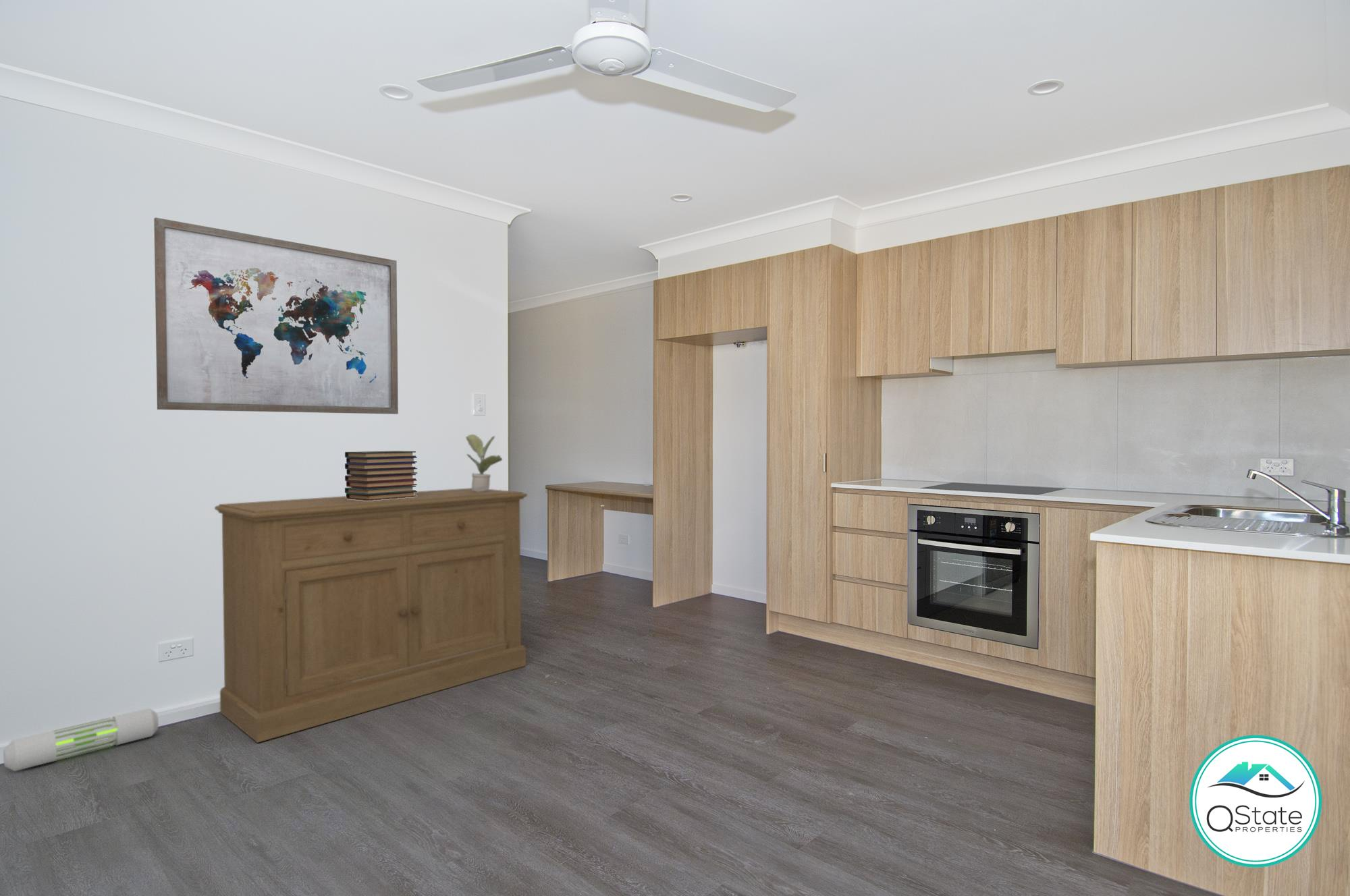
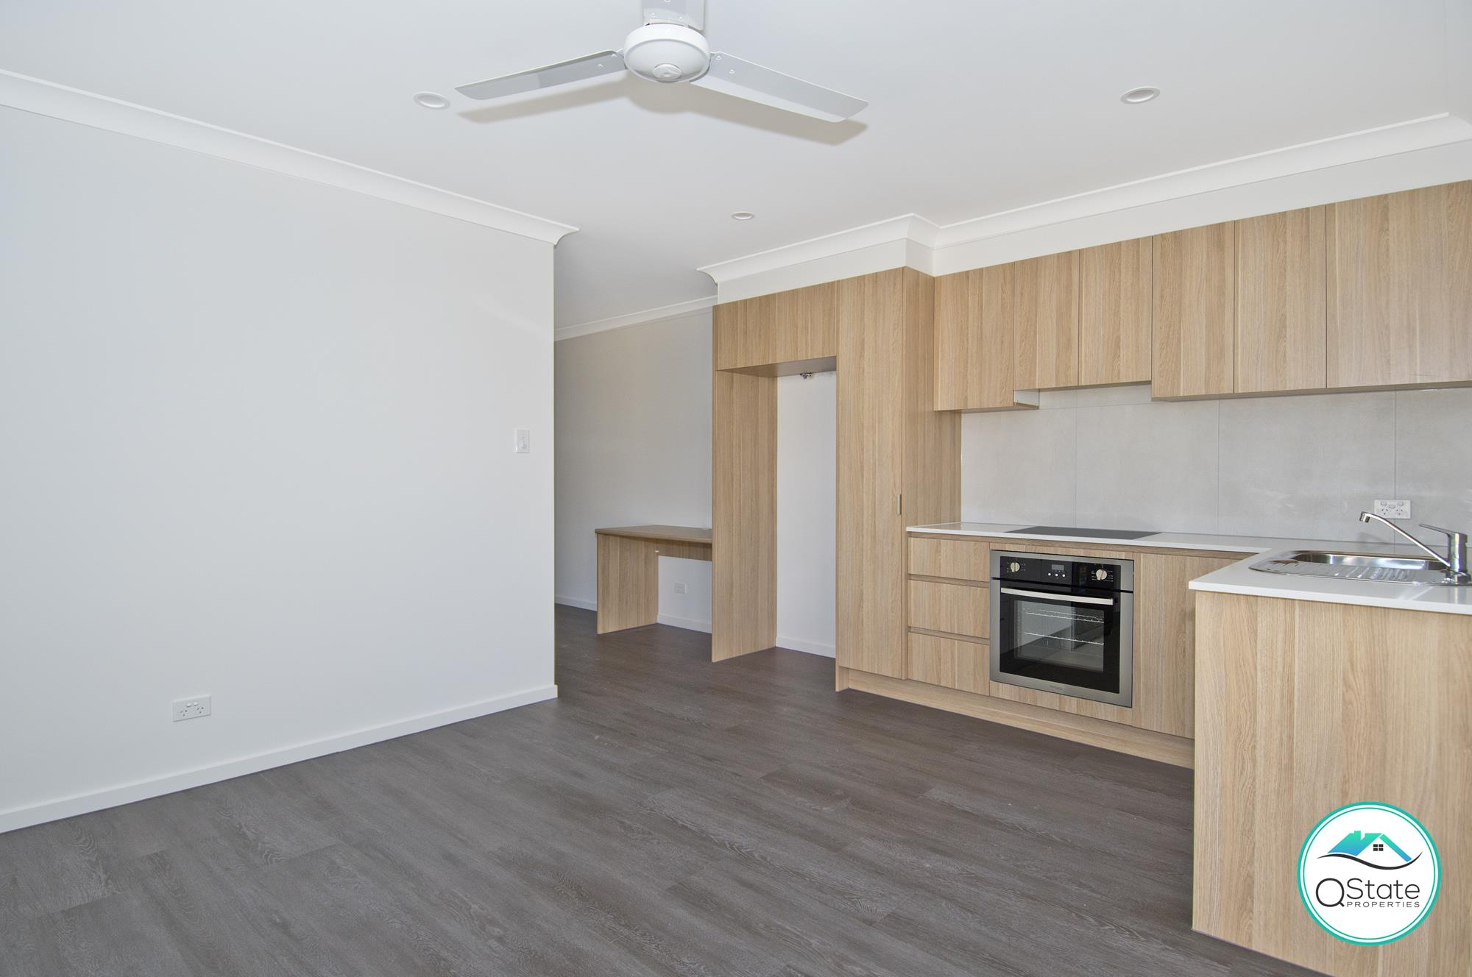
- potted plant (486, 461)
- sideboard (386, 592)
- wall art (290, 327)
- air purifier (84, 738)
- book stack (381, 474)
